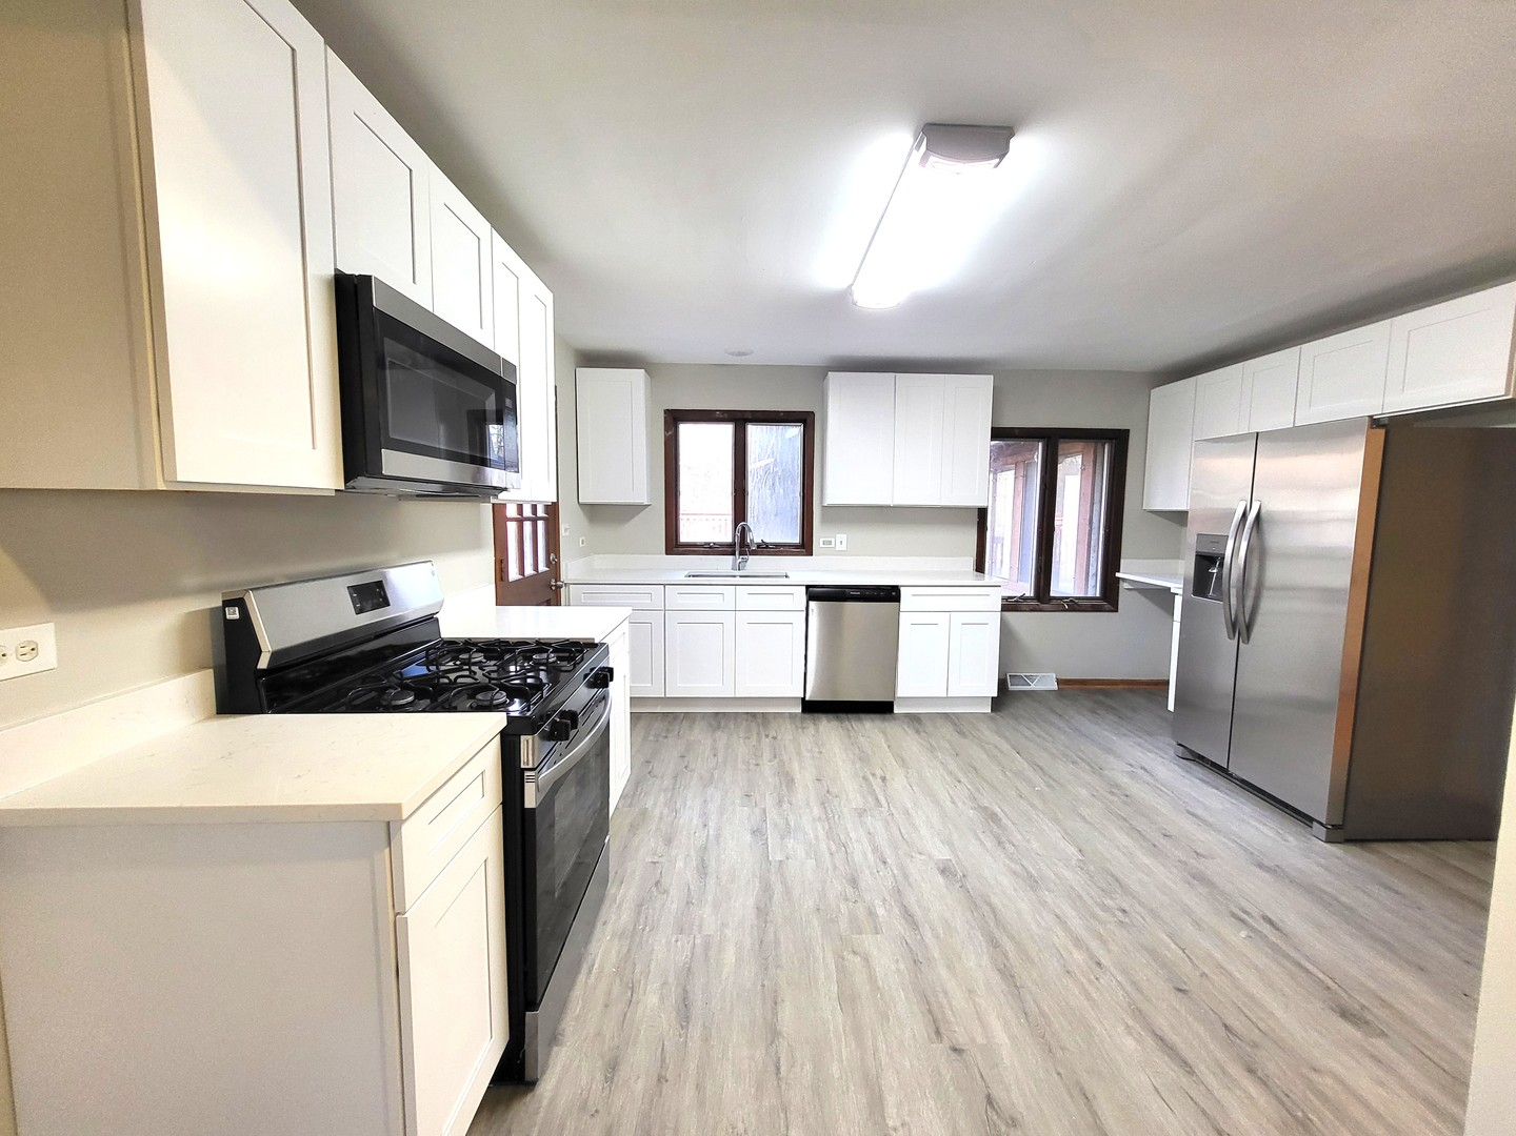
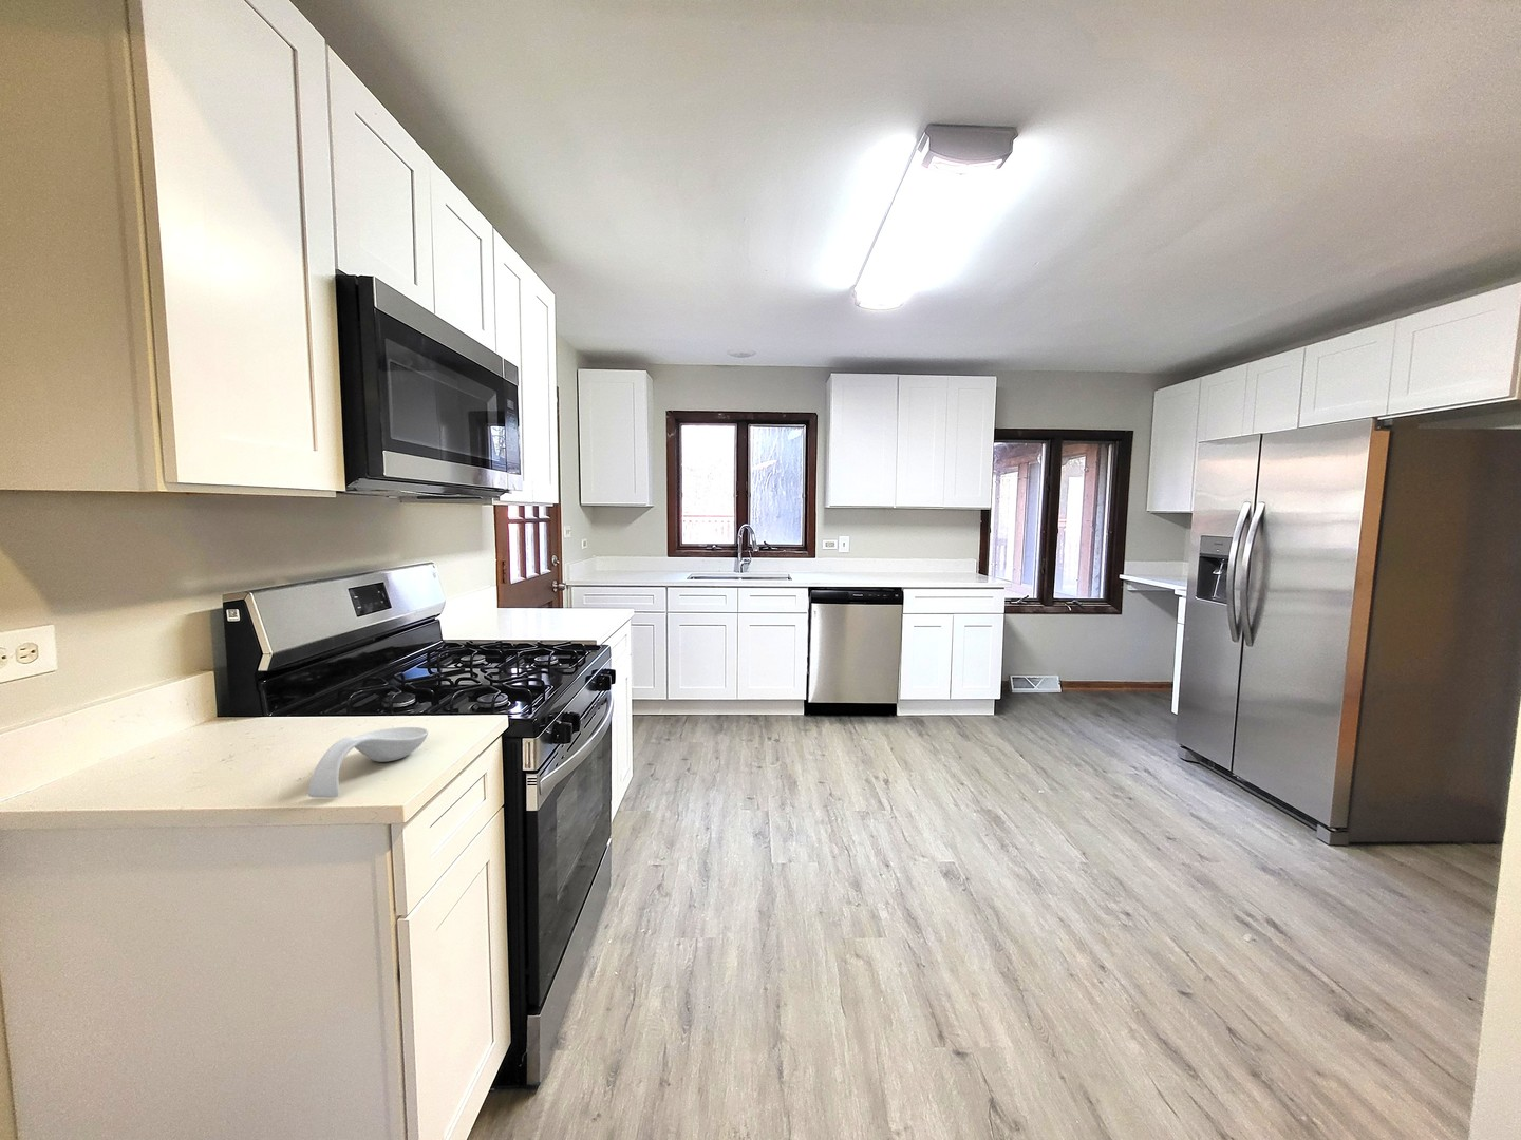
+ spoon rest (371, 748)
